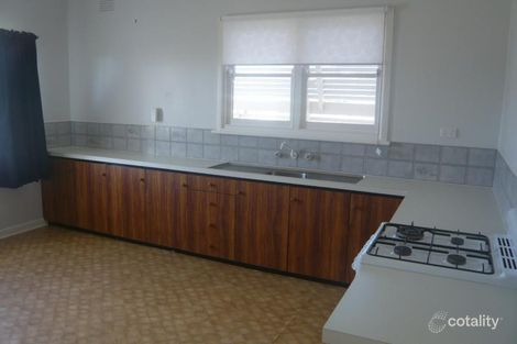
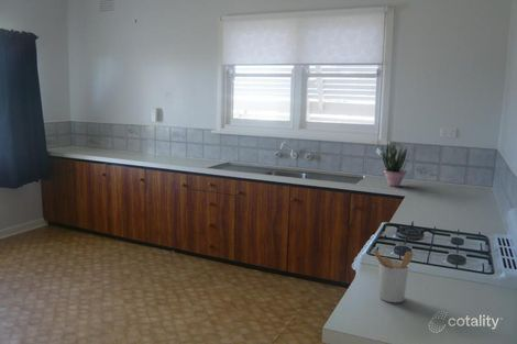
+ utensil holder (389, 274)
+ potted plant (393, 163)
